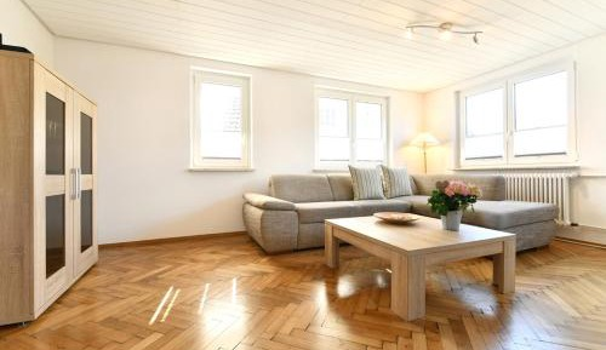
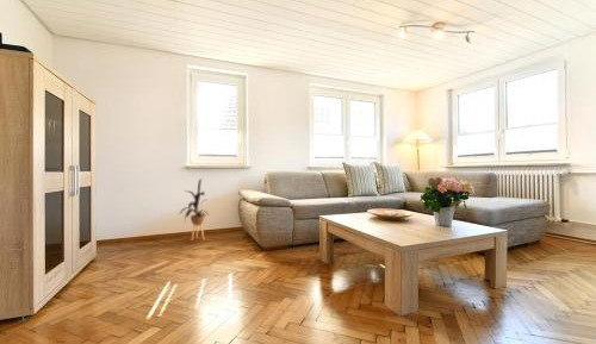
+ house plant (194, 208)
